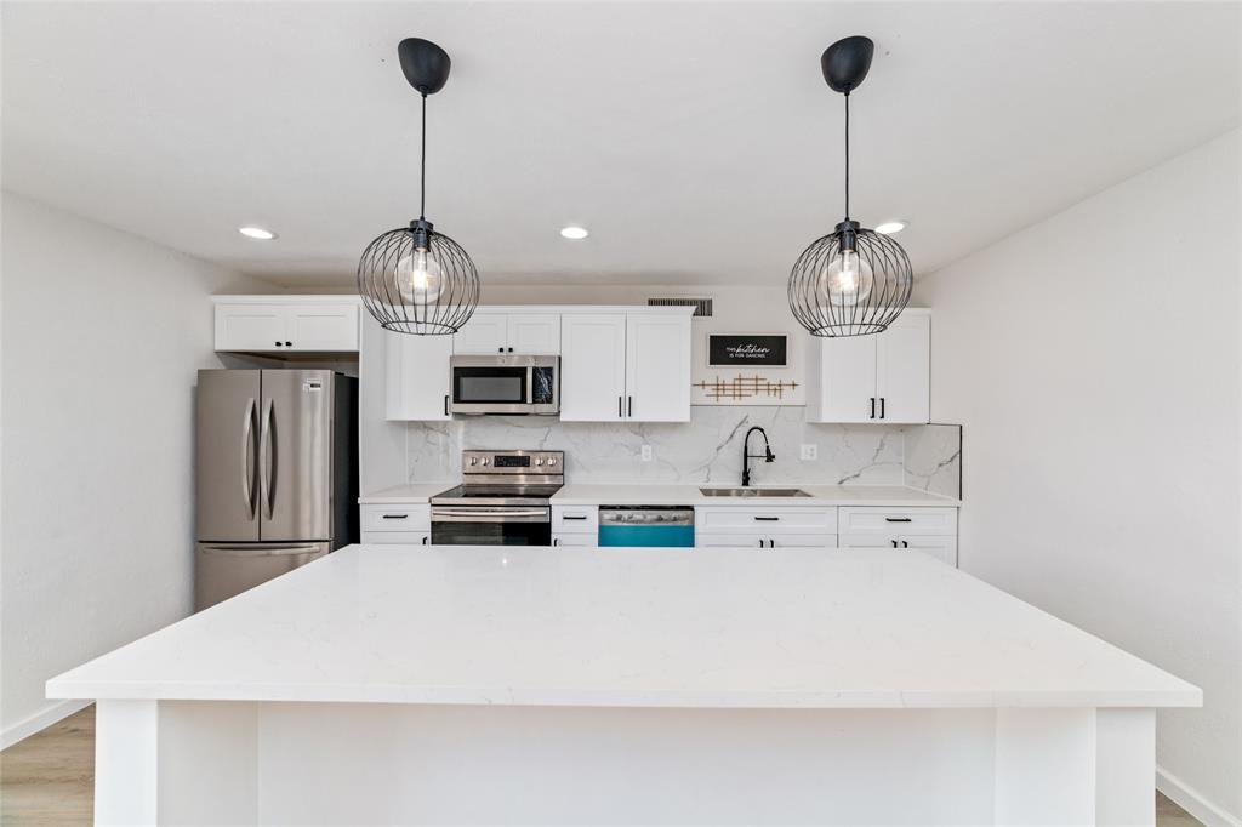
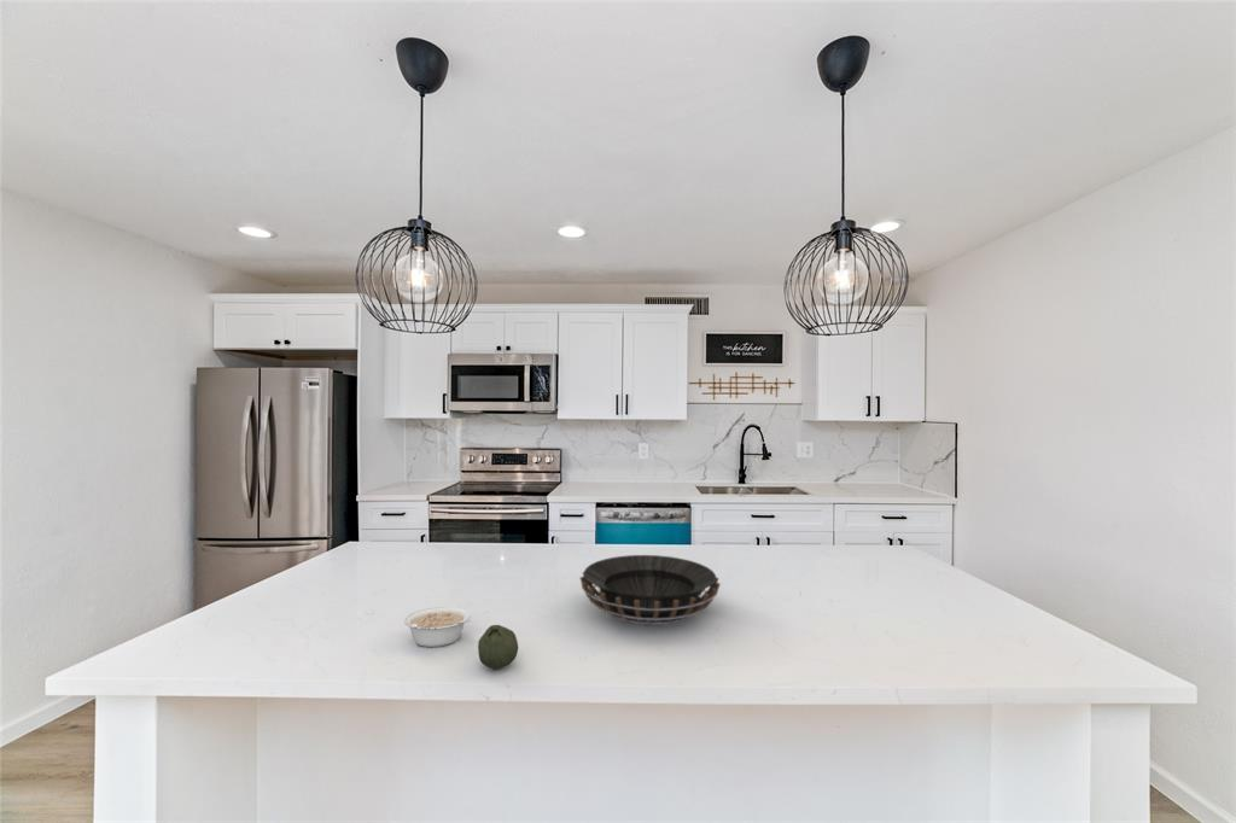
+ decorative bowl (649, 594)
+ legume (439, 625)
+ fruit (497, 644)
